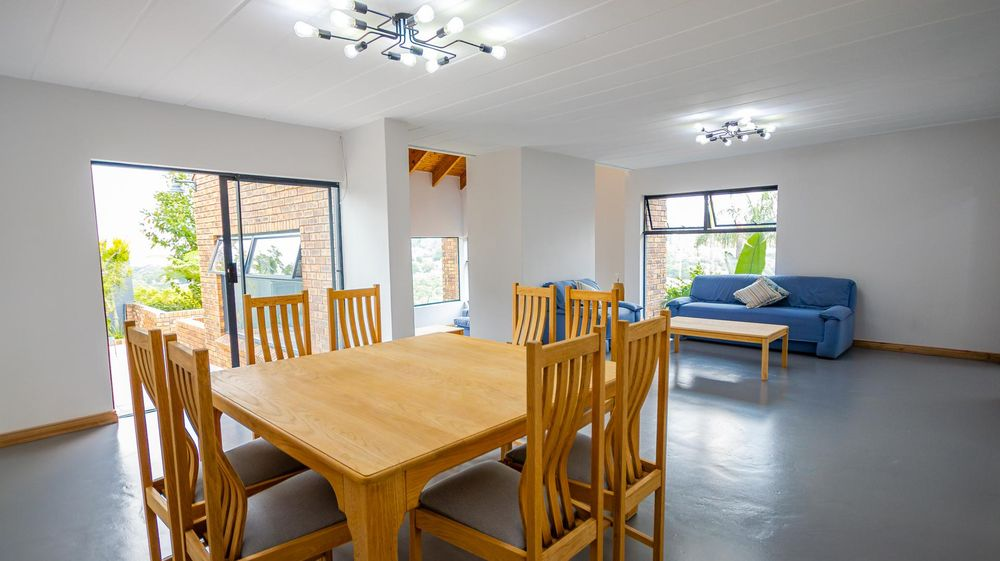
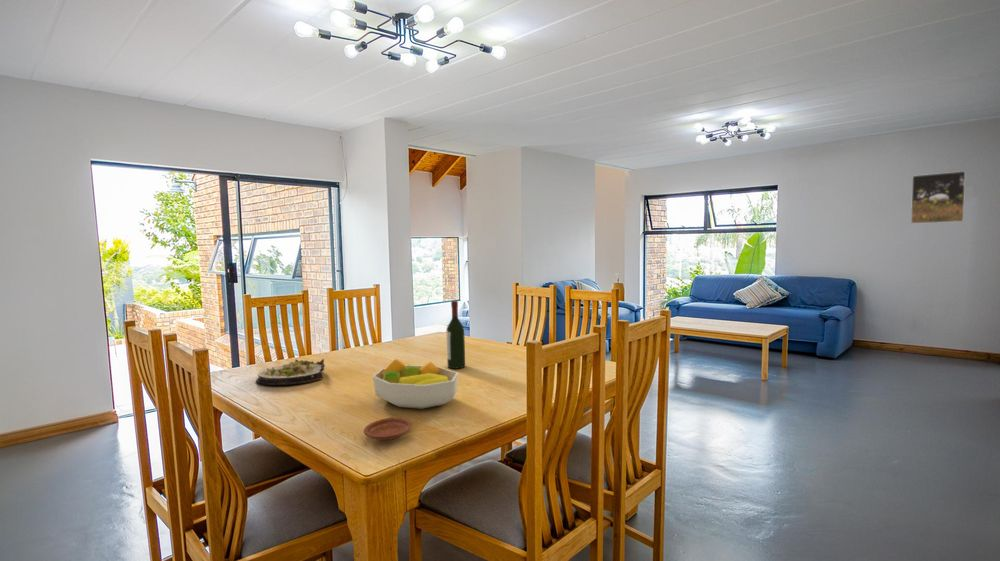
+ fruit bowl (415, 381)
+ wine bottle (455, 333)
+ salad plate (291, 370)
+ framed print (937, 198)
+ plate (388, 431)
